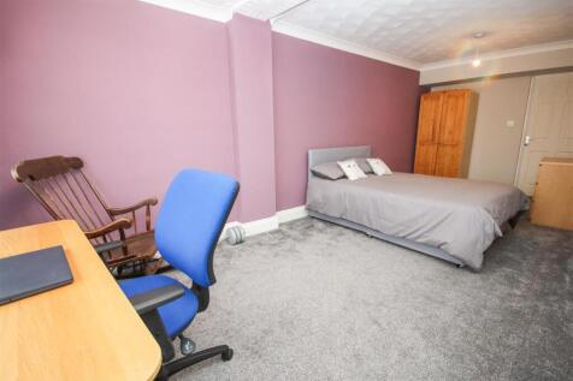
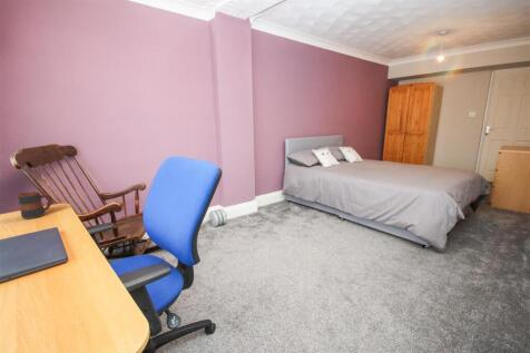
+ mug (36, 204)
